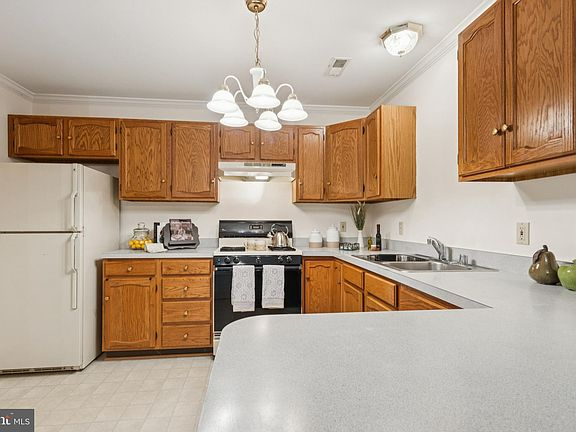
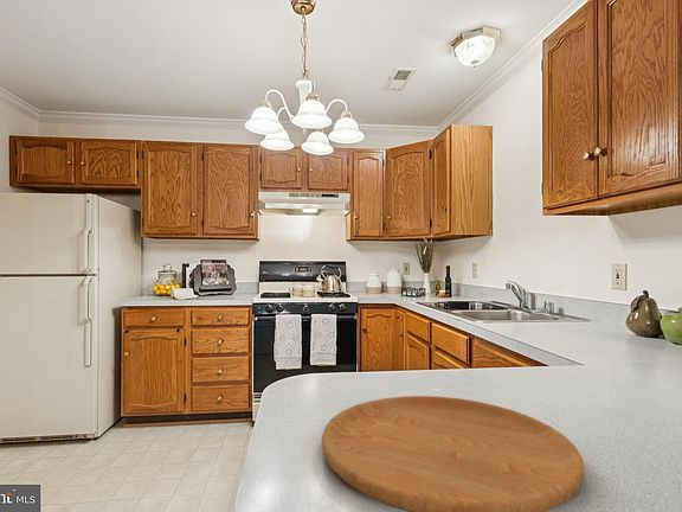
+ cutting board (443, 442)
